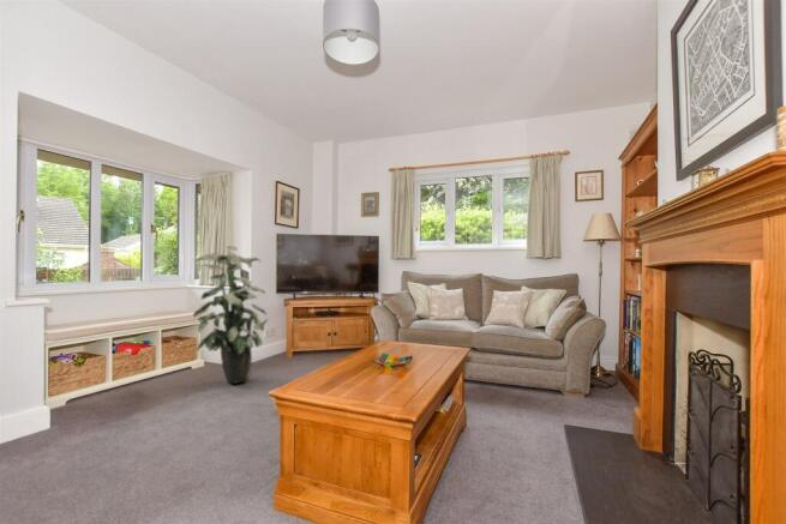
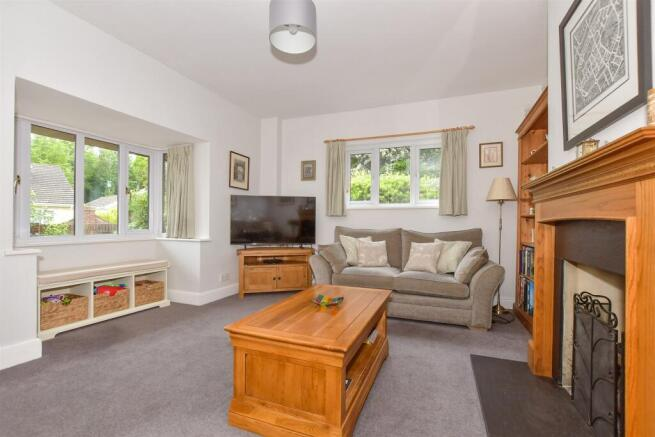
- indoor plant (230, 314)
